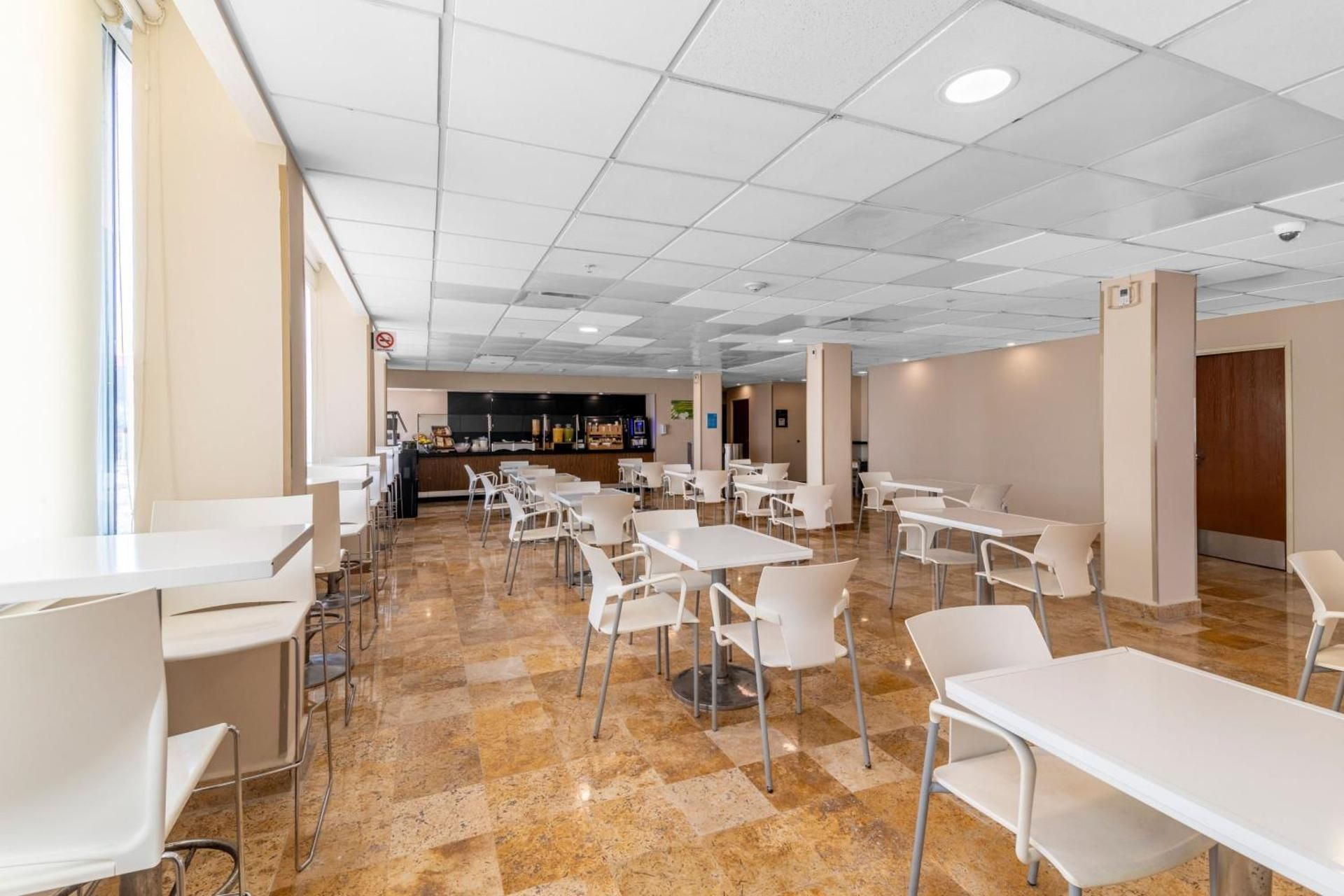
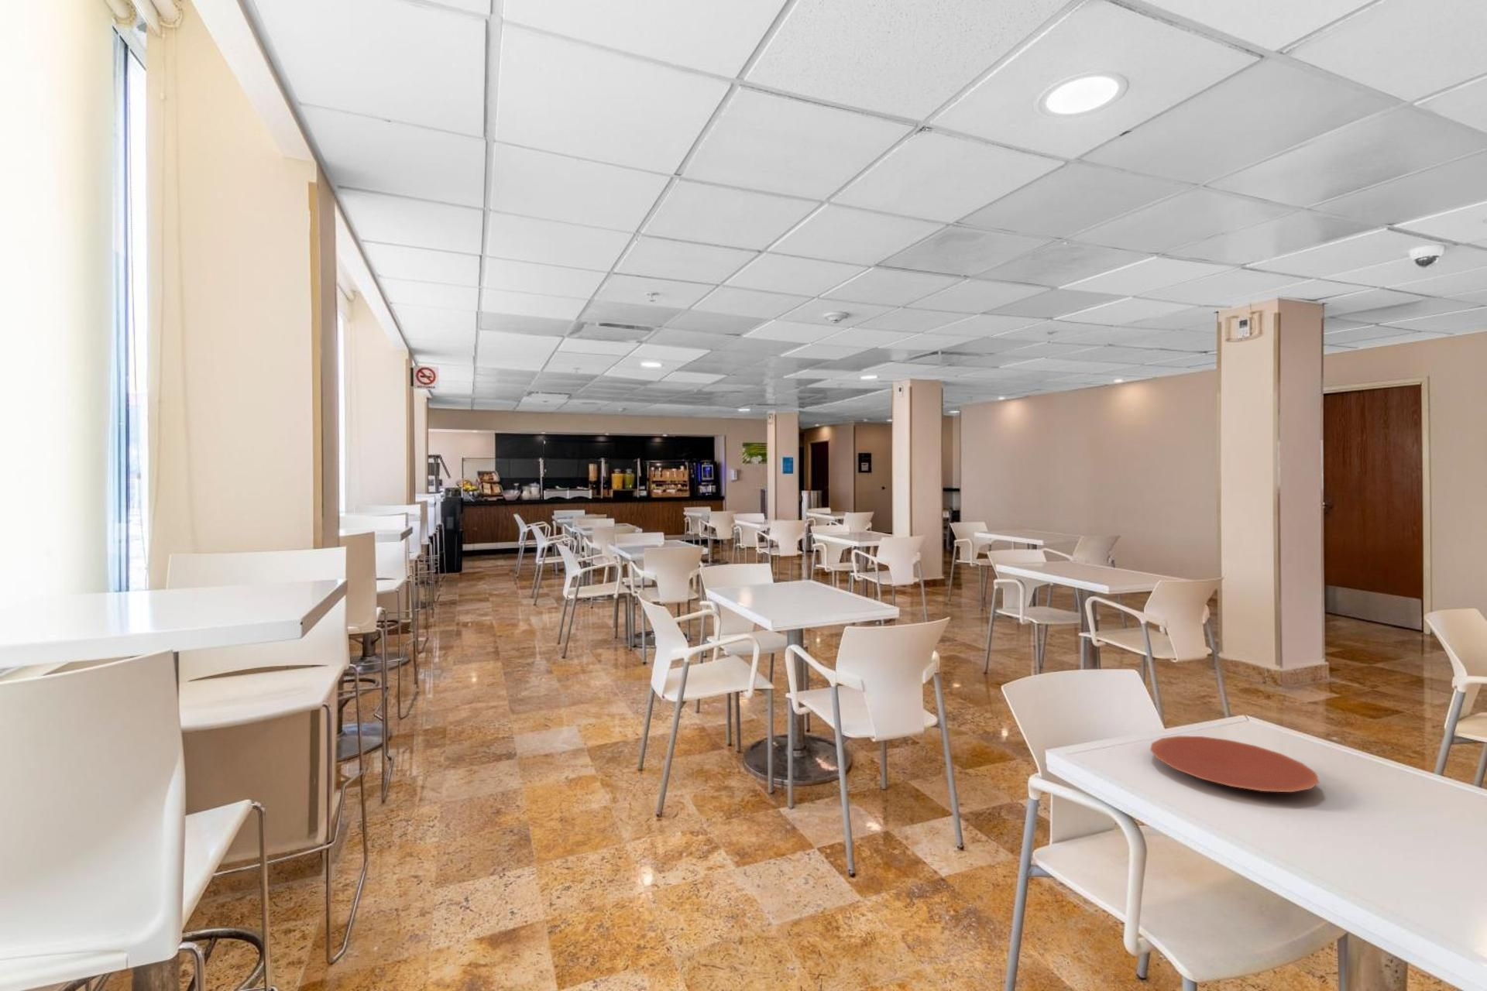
+ plate (1229, 766)
